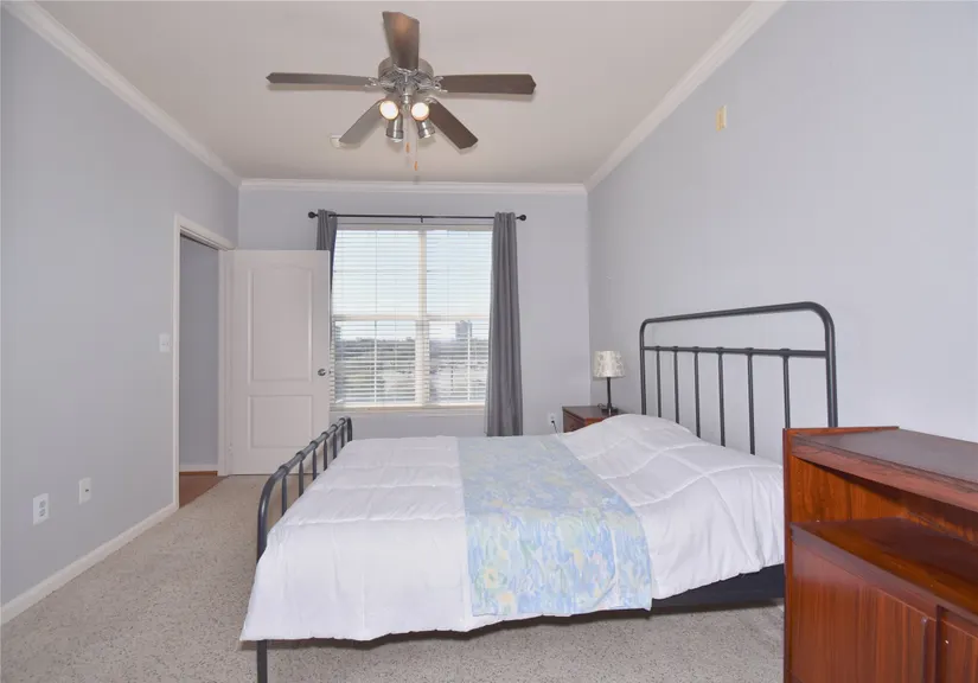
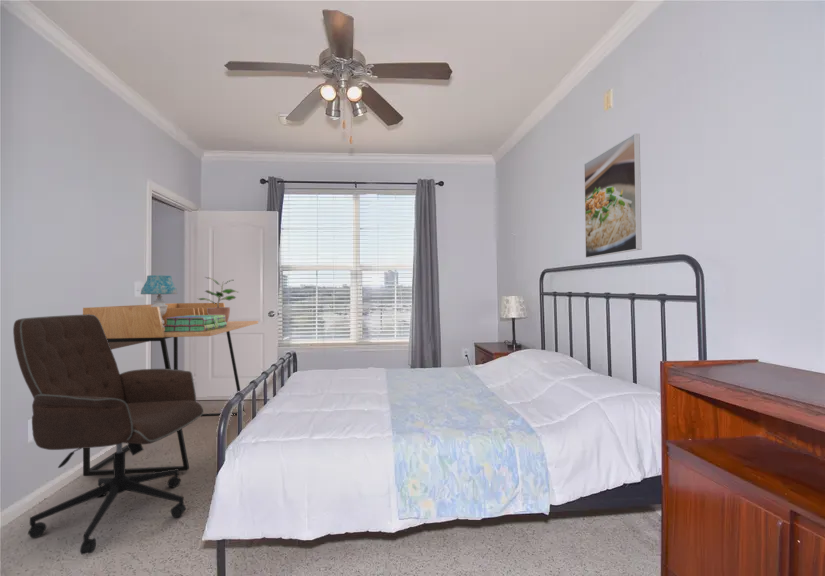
+ table lamp (159, 301)
+ stack of books (196, 322)
+ office chair (115, 414)
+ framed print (609, 202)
+ potted plant (220, 299)
+ desk (177, 369)
